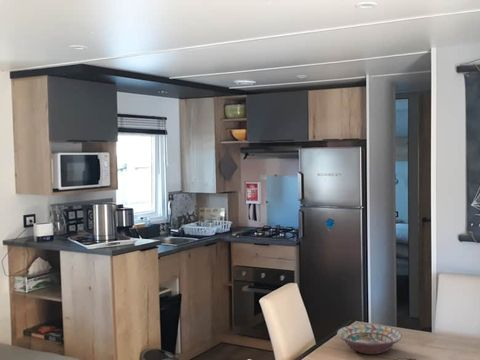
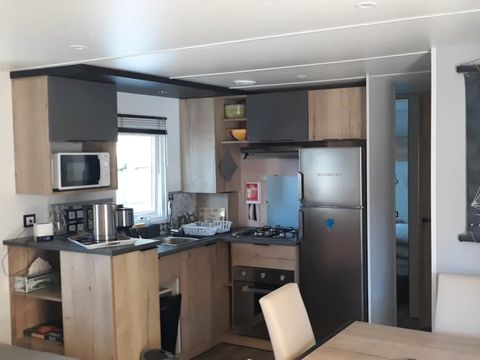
- decorative bowl (369, 341)
